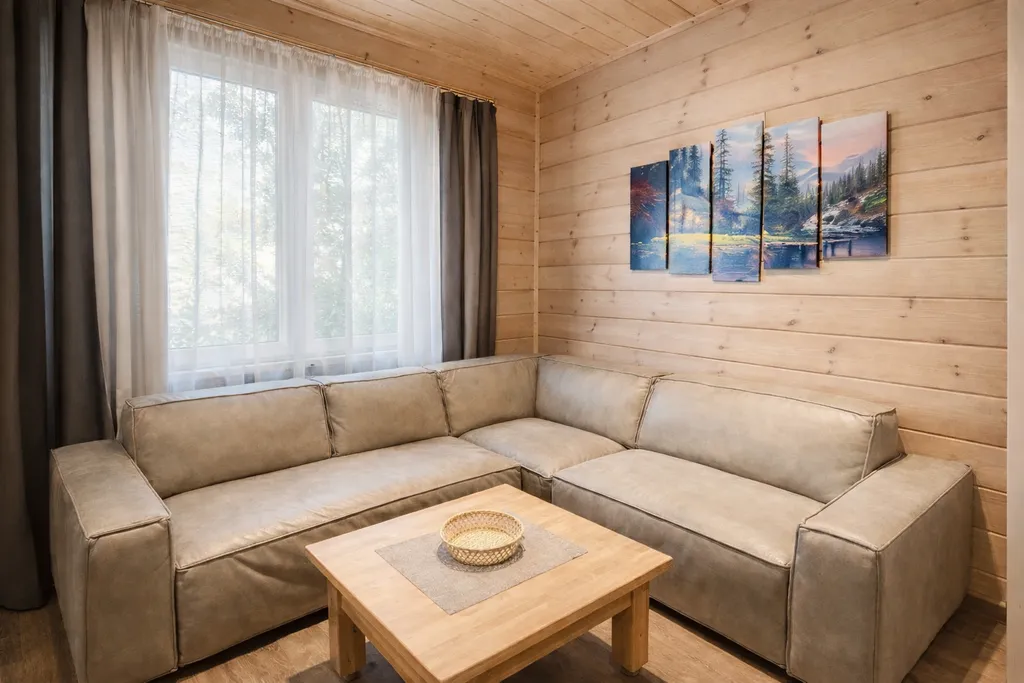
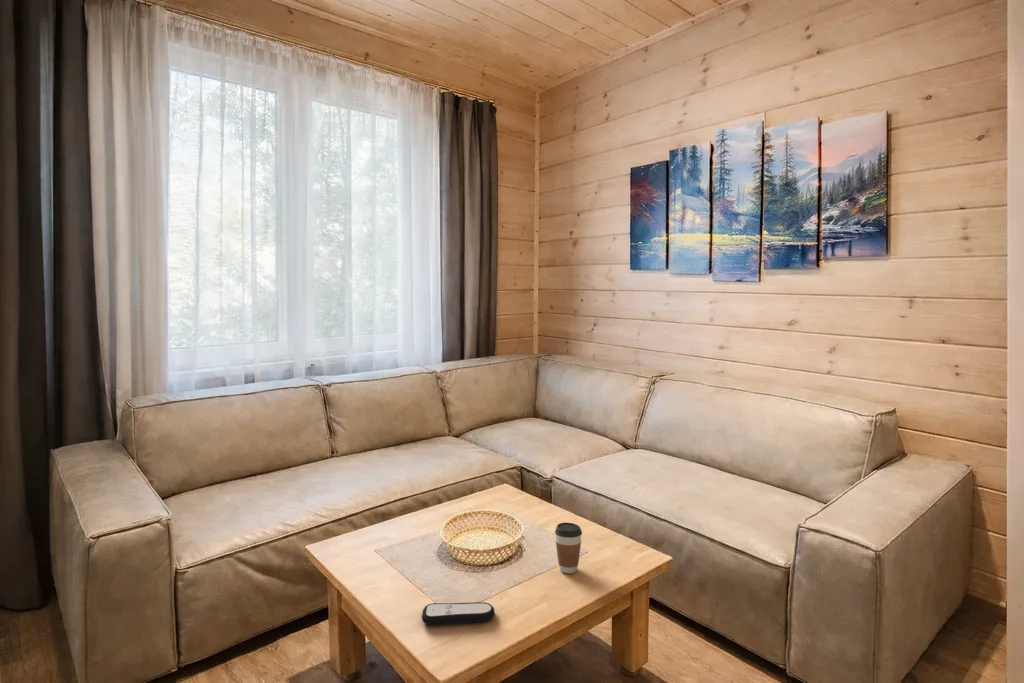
+ coffee cup (568, 548)
+ remote control (458, 612)
